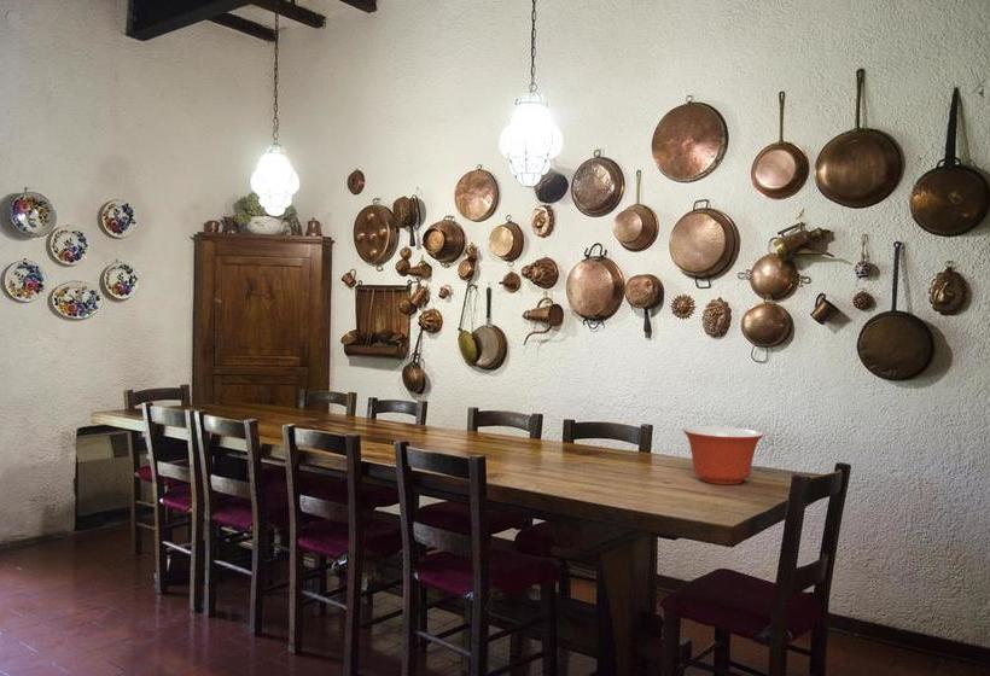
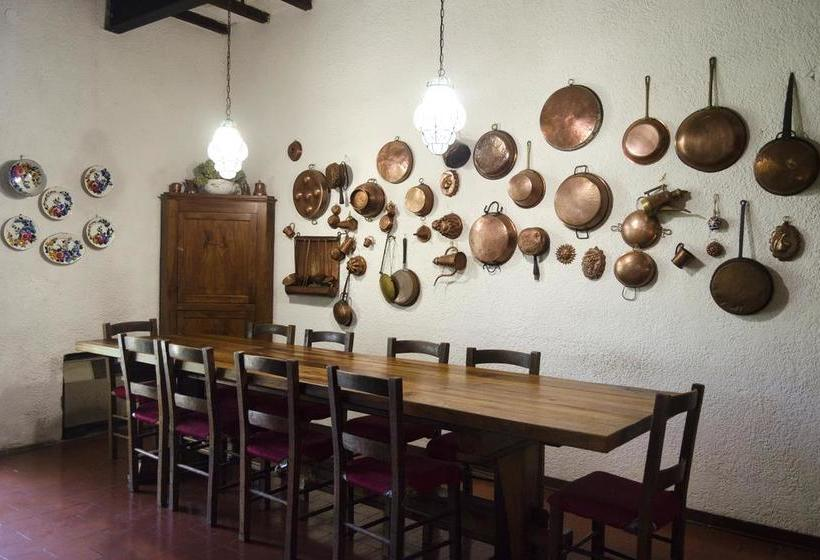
- mixing bowl (722, 455)
